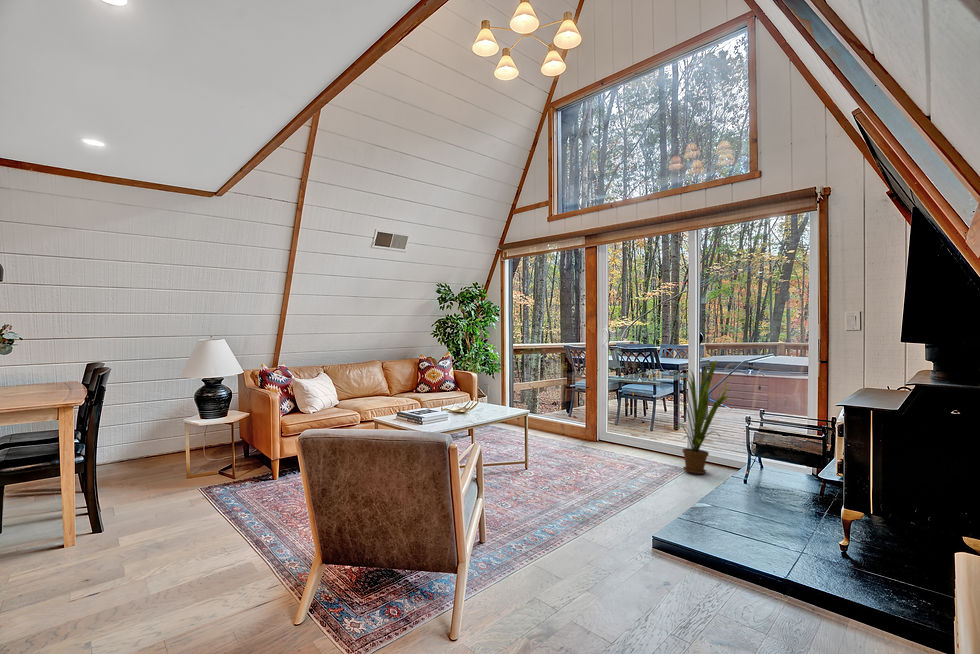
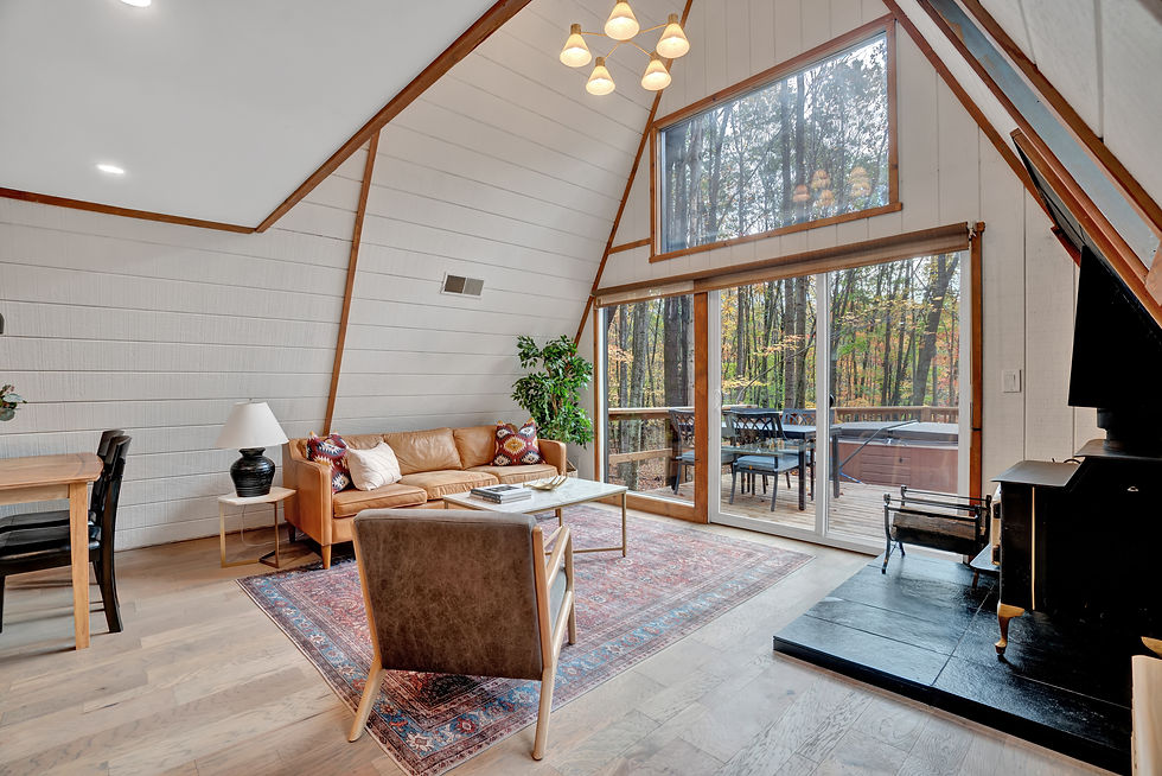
- house plant (697, 414)
